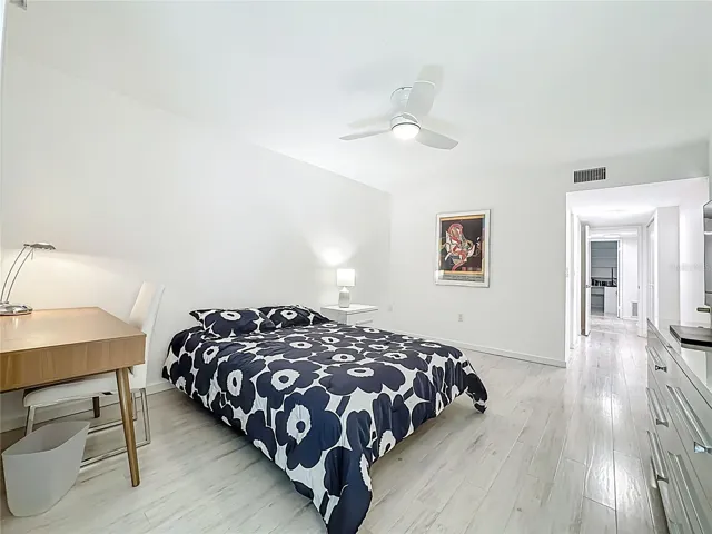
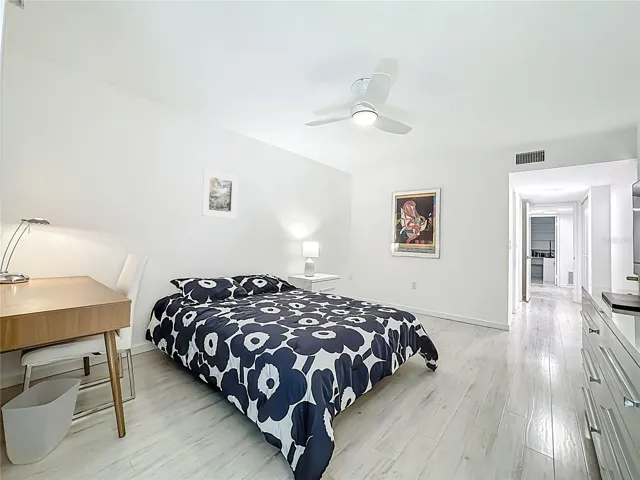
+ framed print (220, 194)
